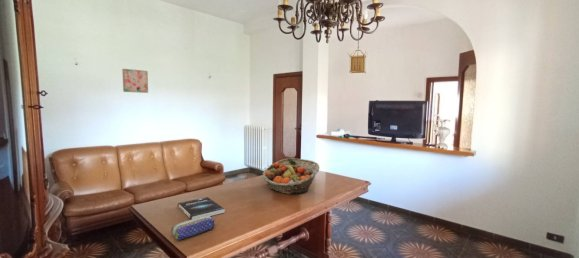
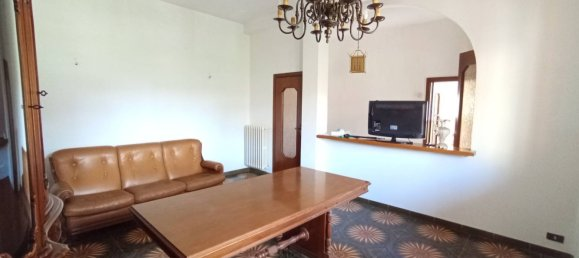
- pencil case (193, 226)
- book (200, 207)
- wall art (135, 81)
- fruit basket (290, 175)
